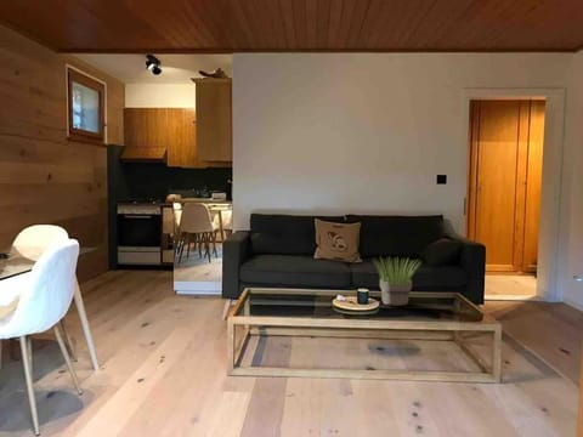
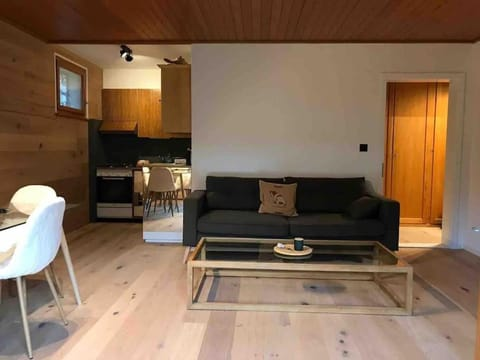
- potted plant (396, 282)
